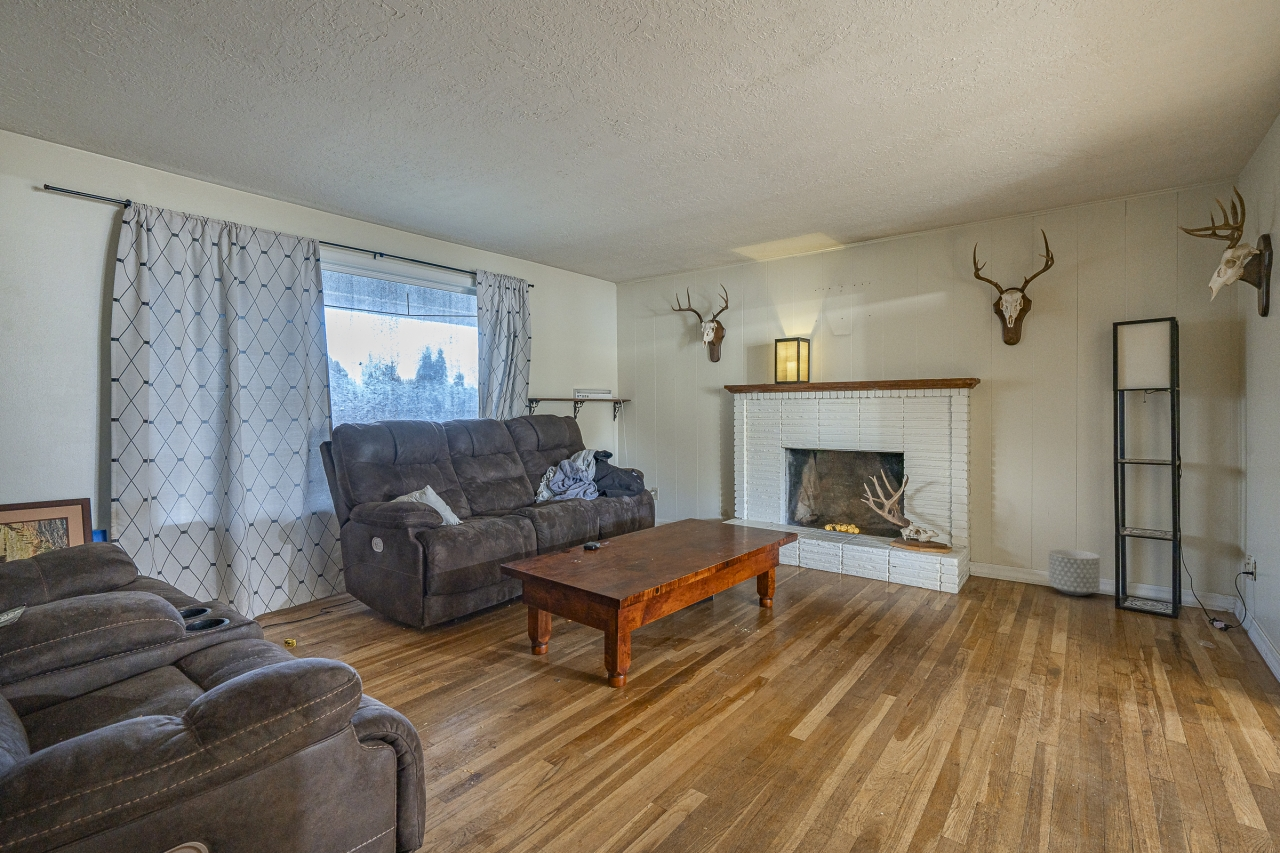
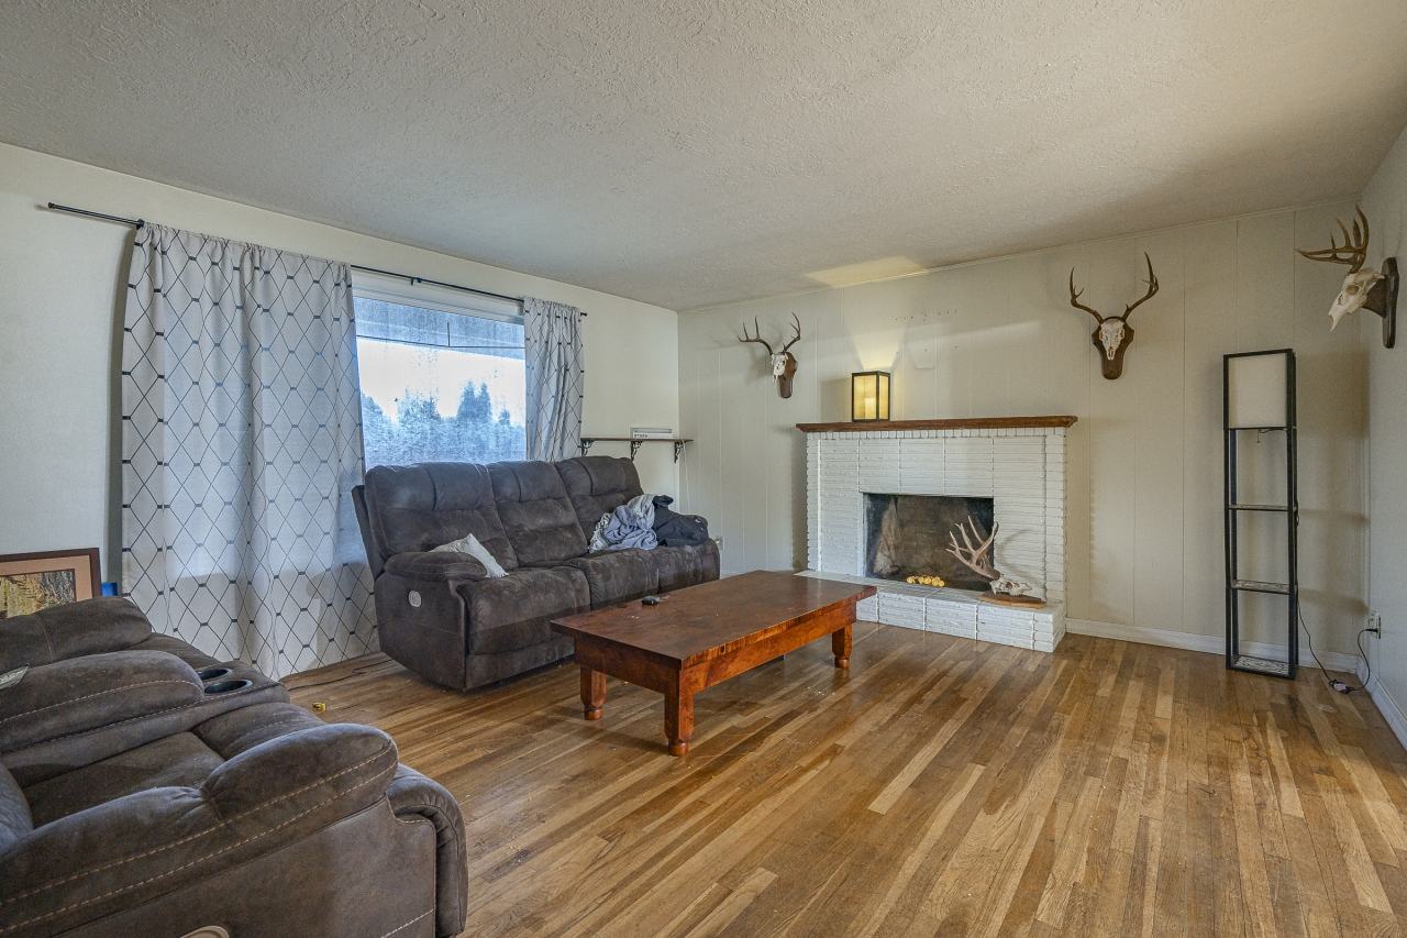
- planter (1073, 573)
